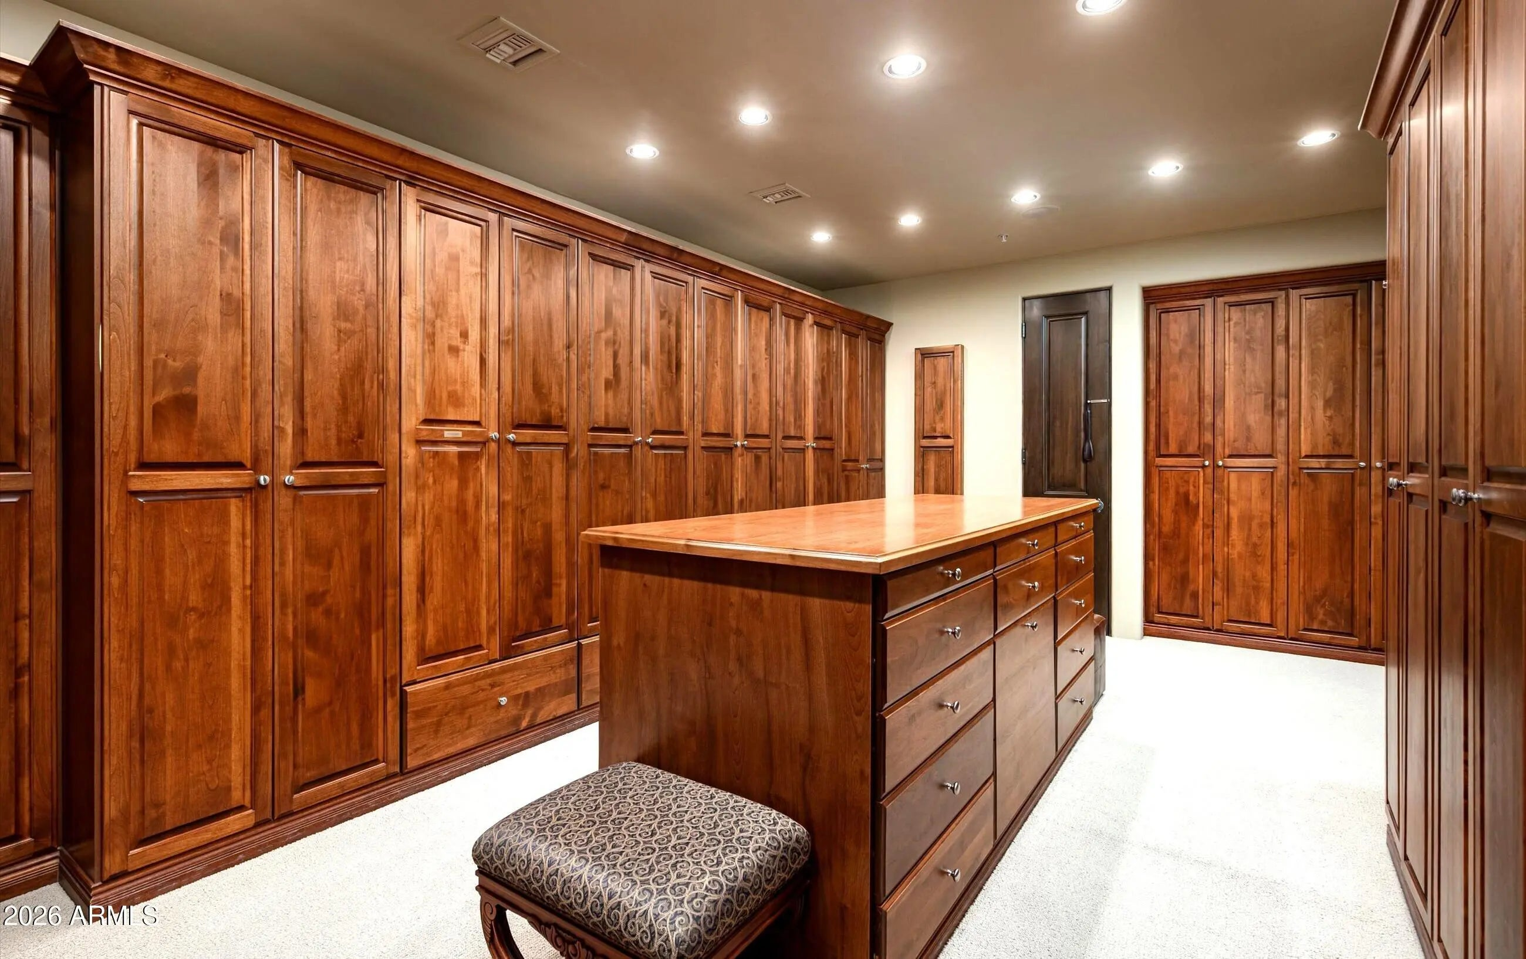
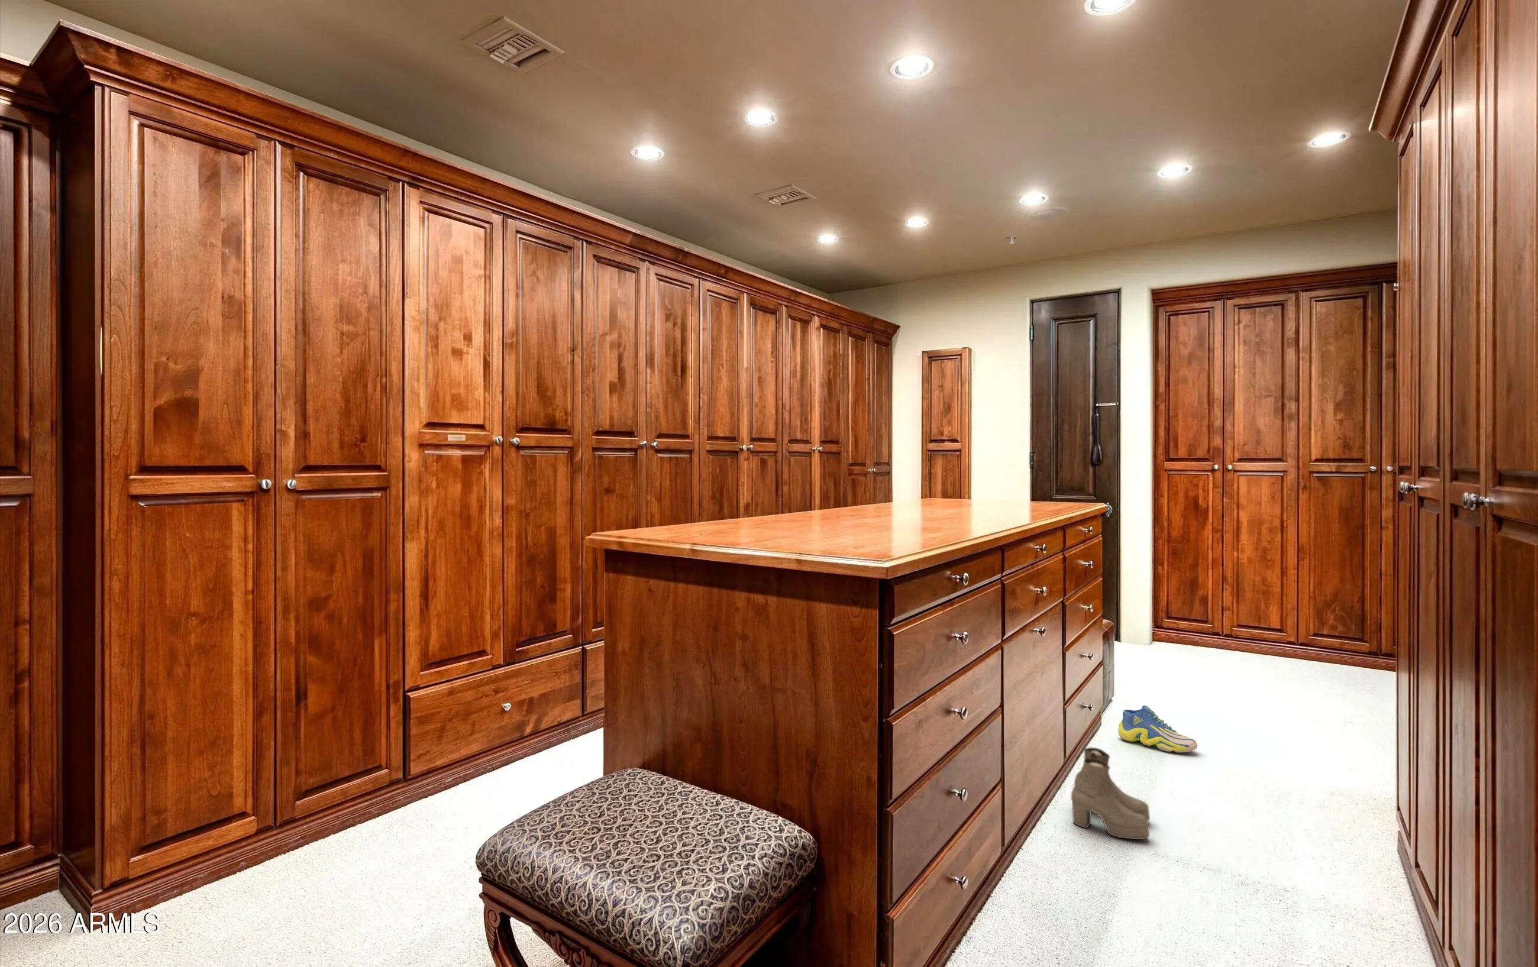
+ boots (1109, 790)
+ sneaker (1156, 727)
